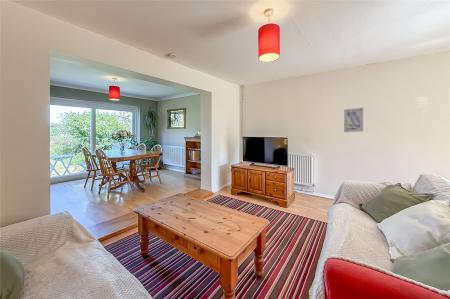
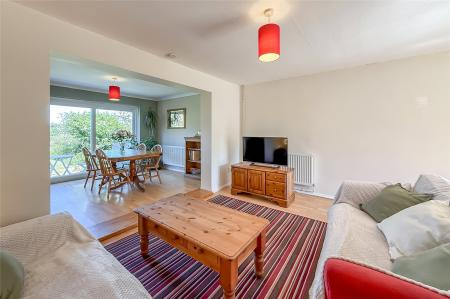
- wall art (353, 120)
